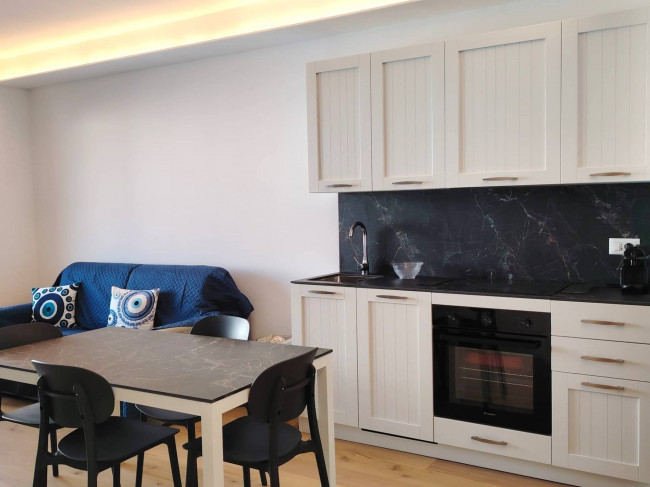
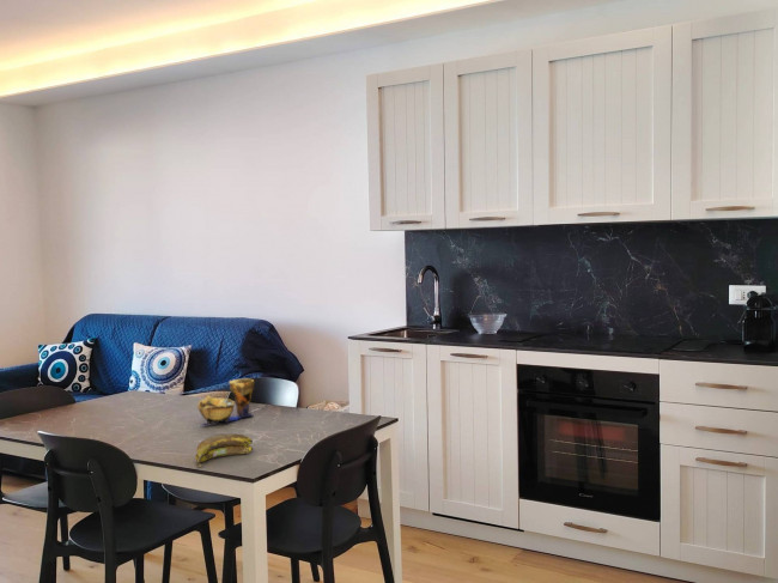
+ decorative bowl (227, 402)
+ banana (219, 447)
